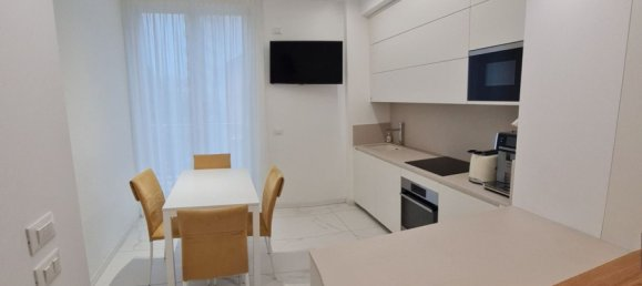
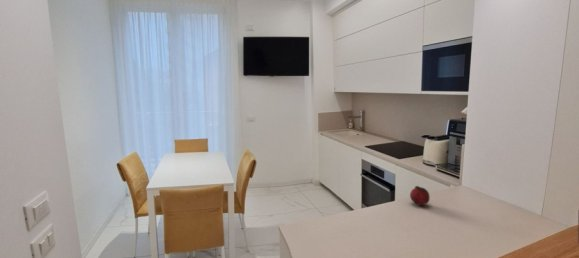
+ fruit (420, 195)
